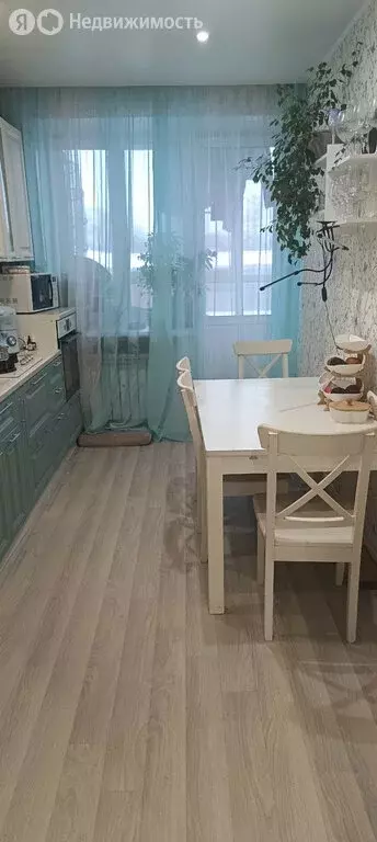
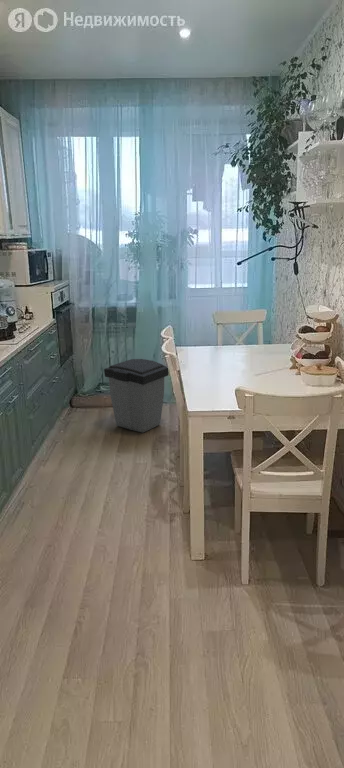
+ trash can (136, 395)
